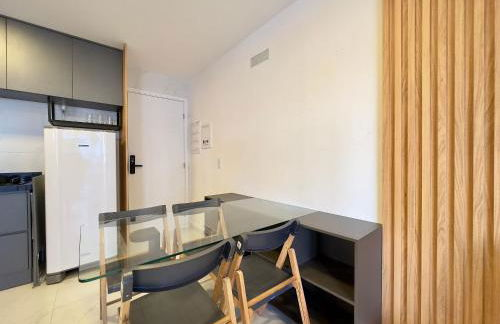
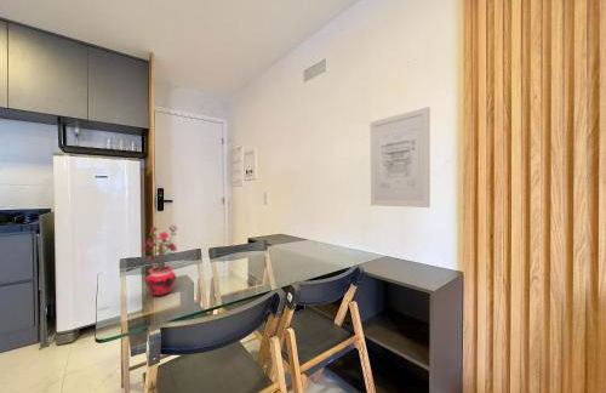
+ potted plant (160, 258)
+ wall art (396, 160)
